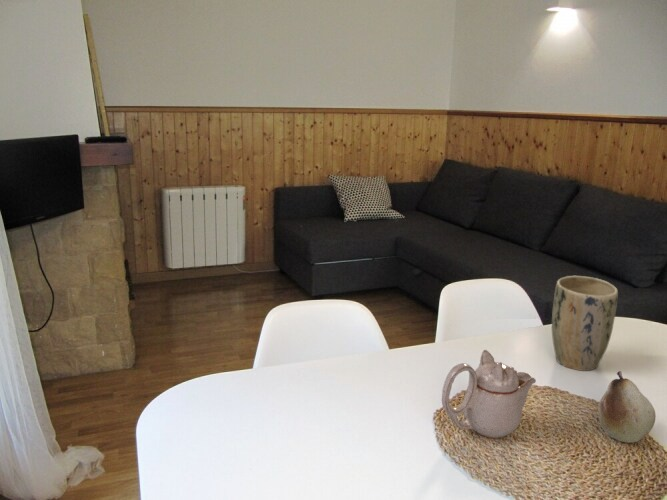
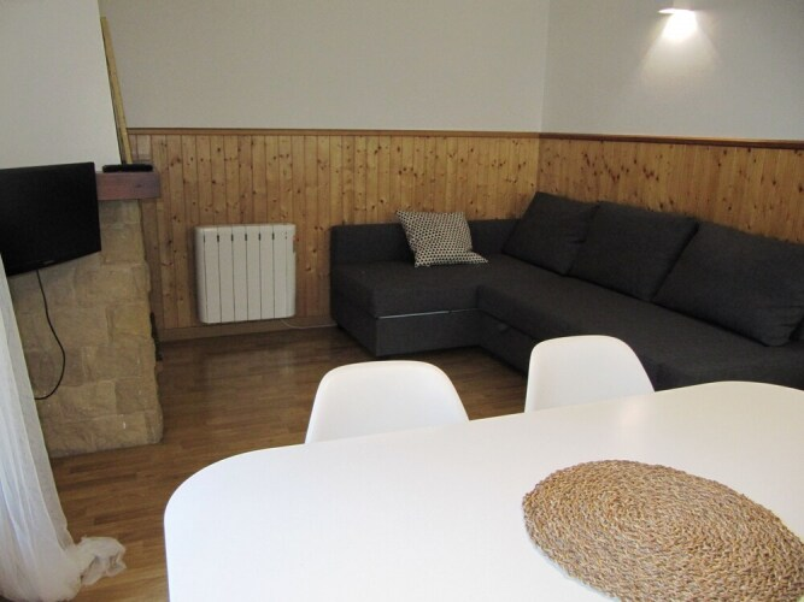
- fruit (627, 407)
- plant pot (581, 324)
- teapot (489, 393)
